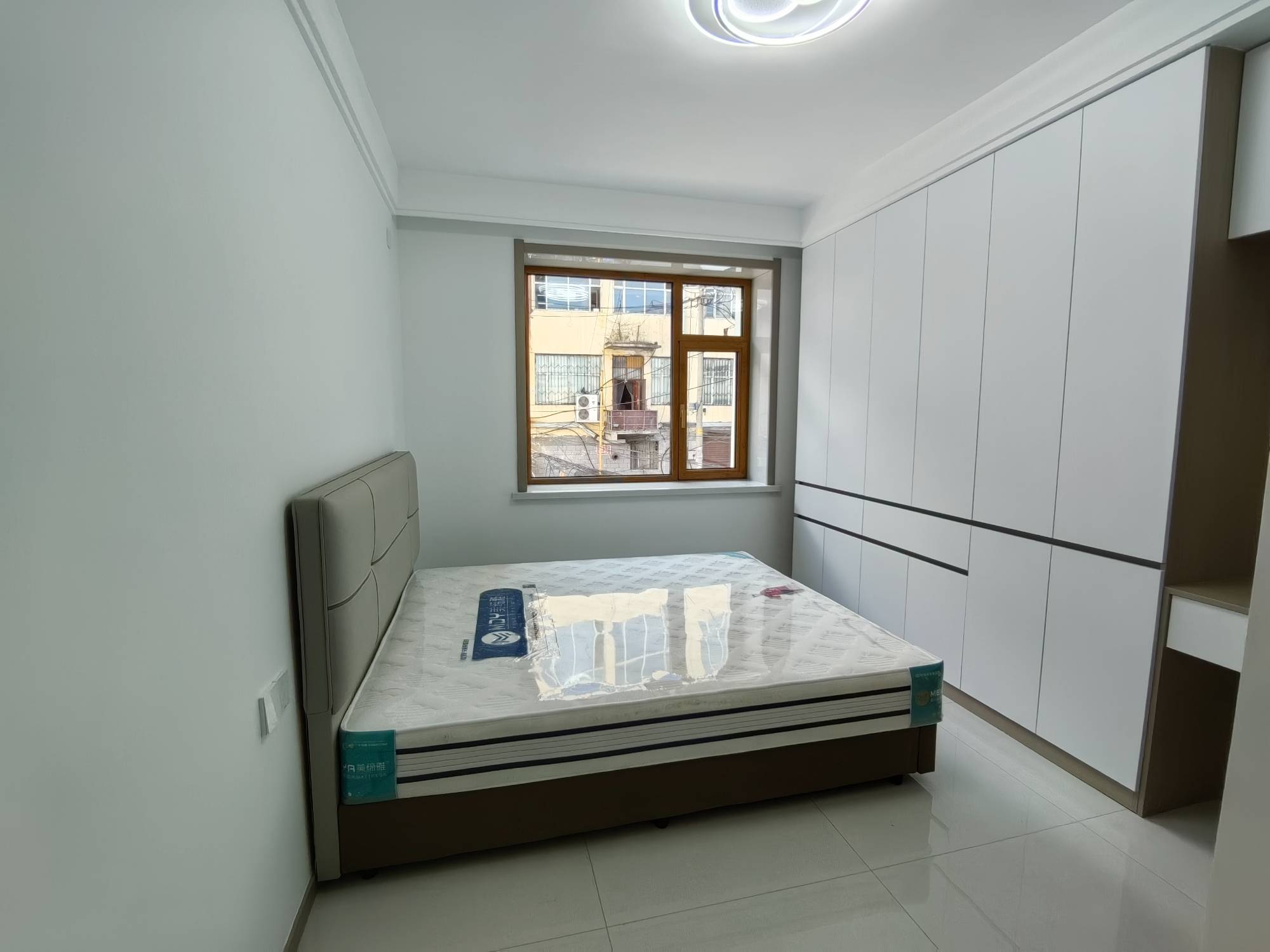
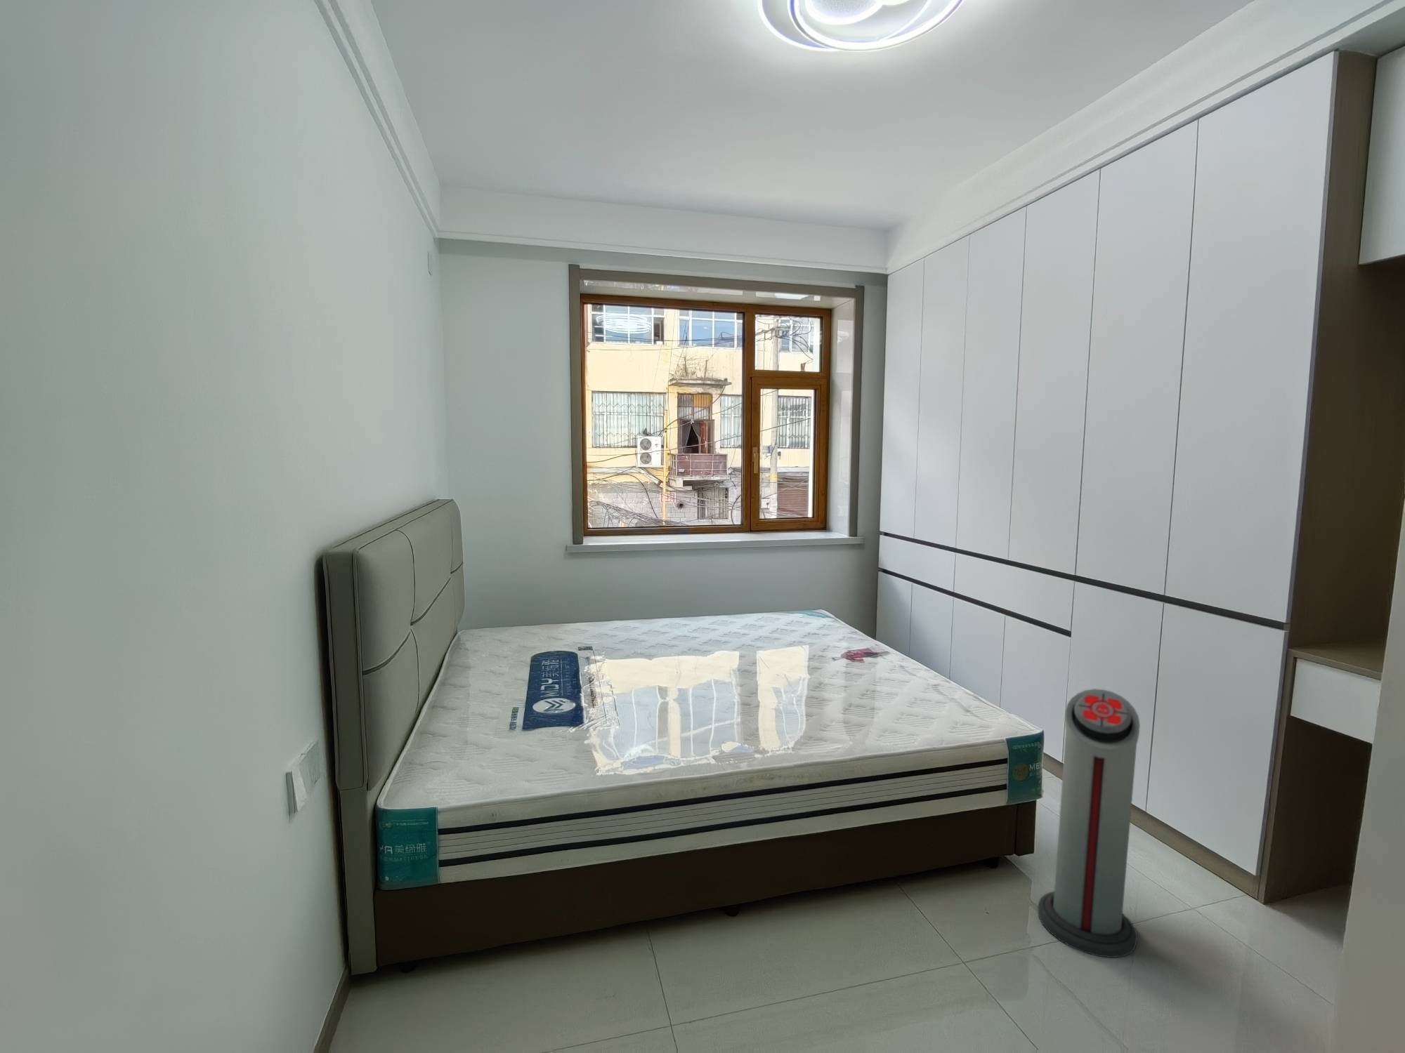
+ air purifier (1094, 813)
